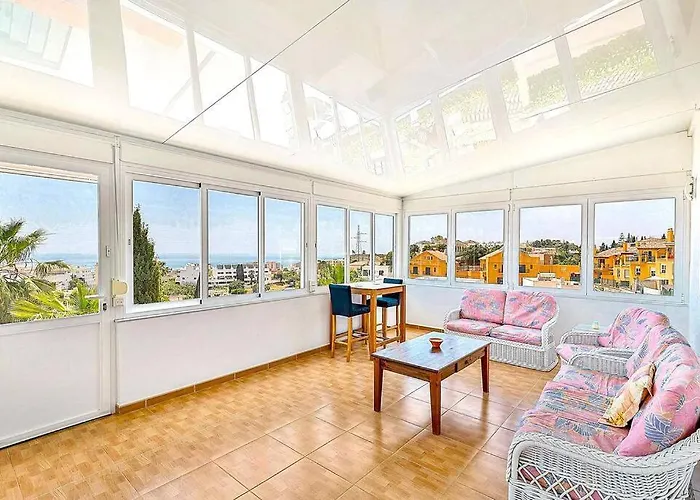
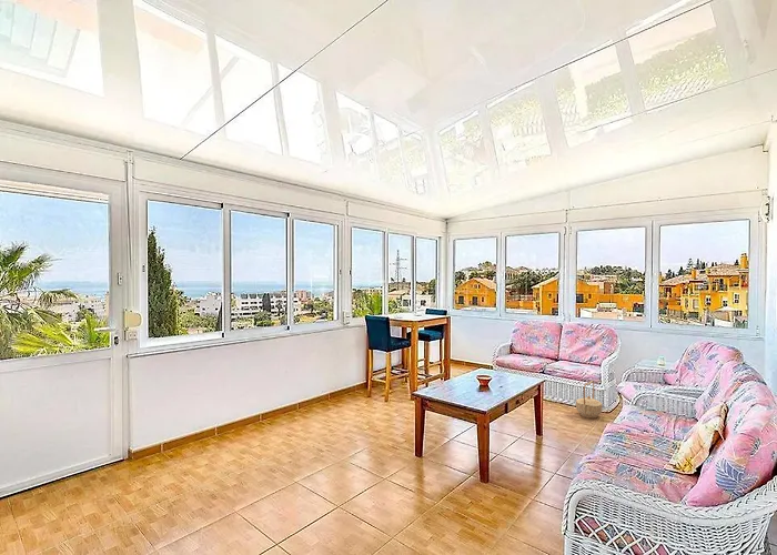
+ basket (588, 398)
